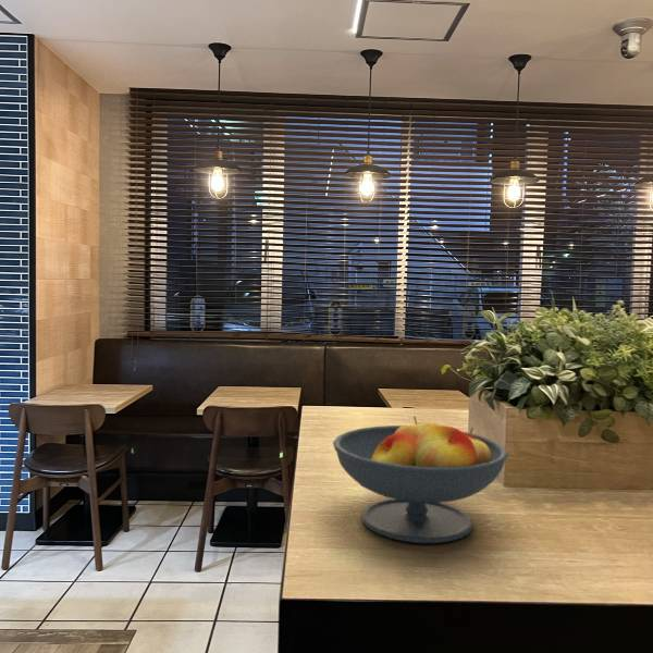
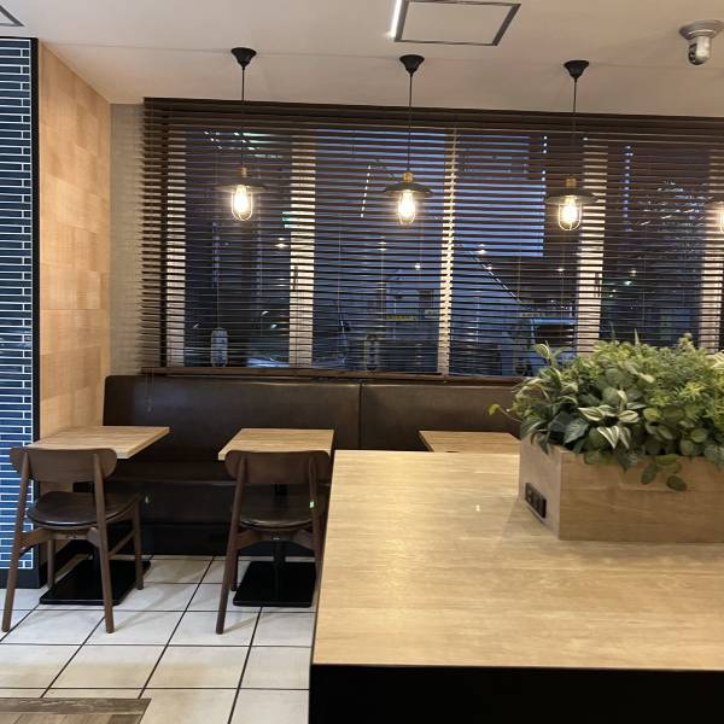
- fruit bowl (418, 469)
